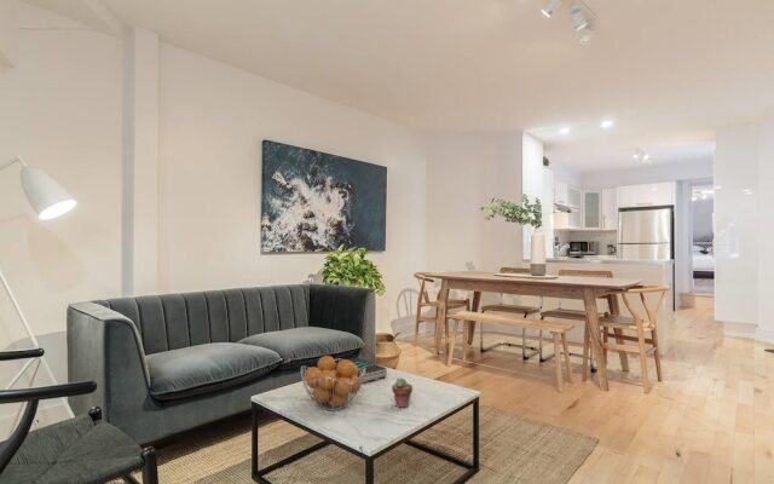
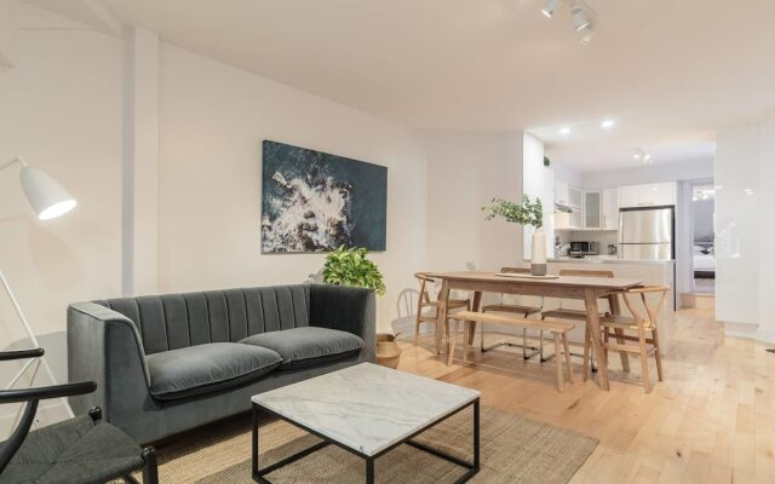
- fruit basket (333, 381)
- book (359, 370)
- potted succulent (402, 391)
